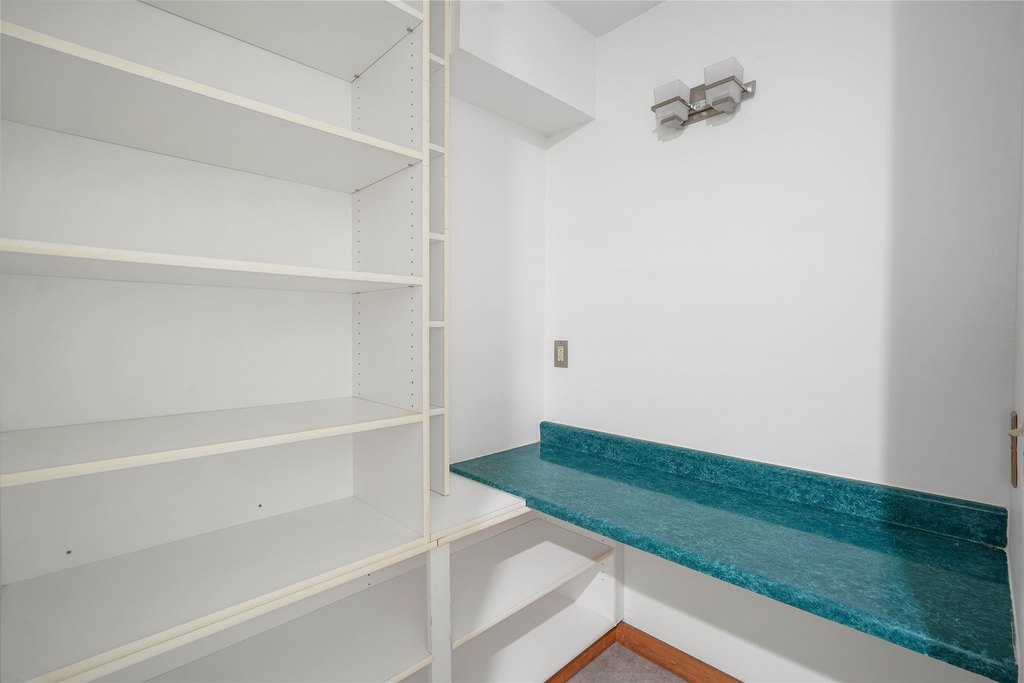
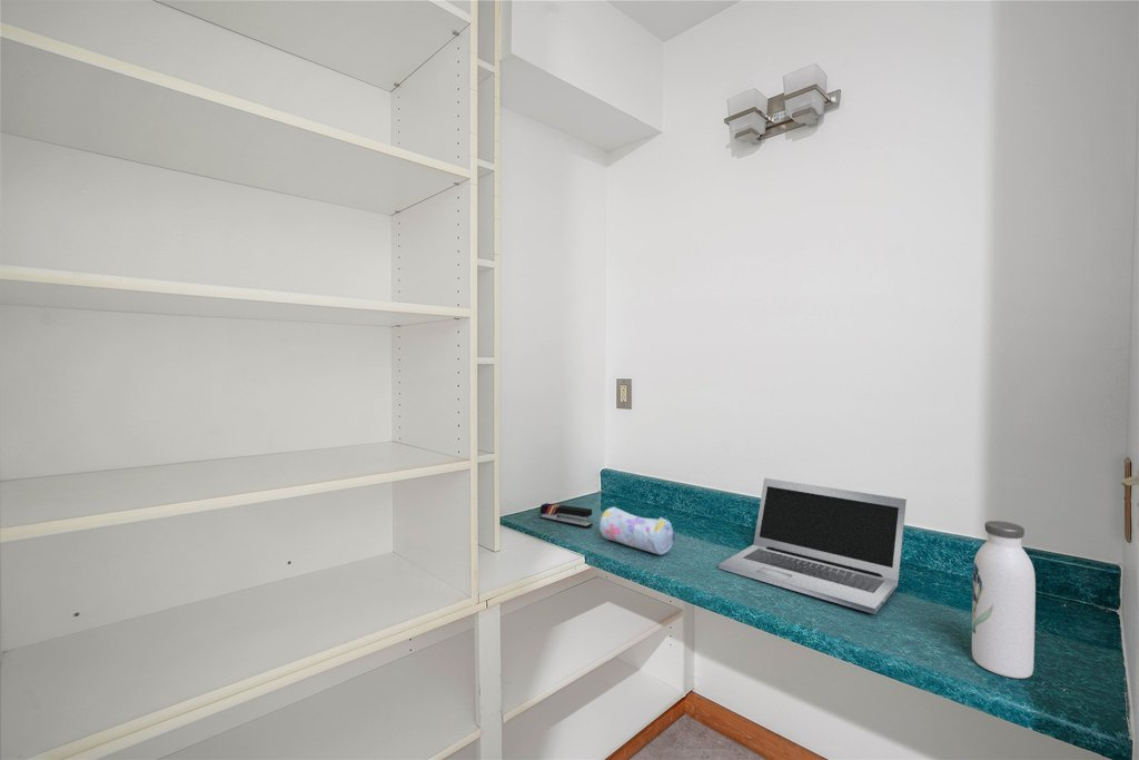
+ stapler (565, 513)
+ water bottle (1002, 594)
+ laptop (810, 535)
+ pencil case (635, 530)
